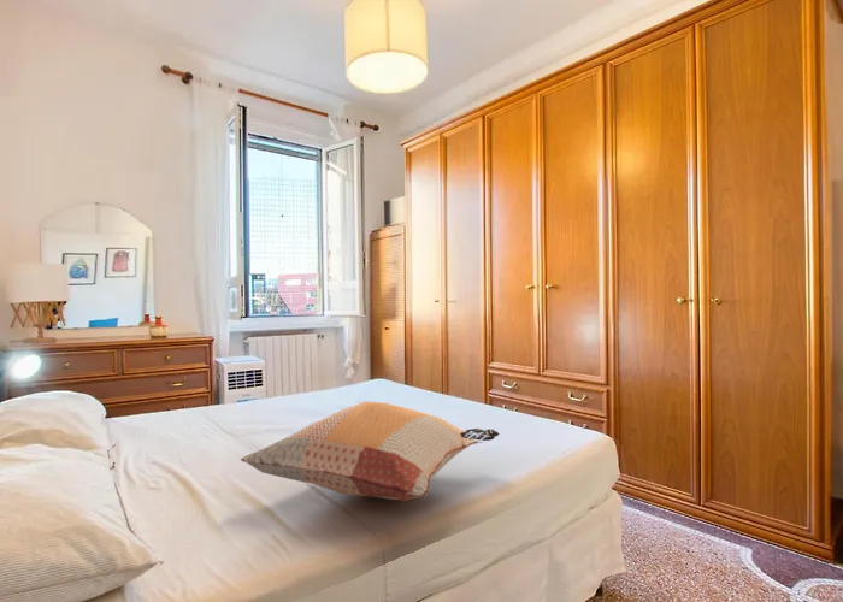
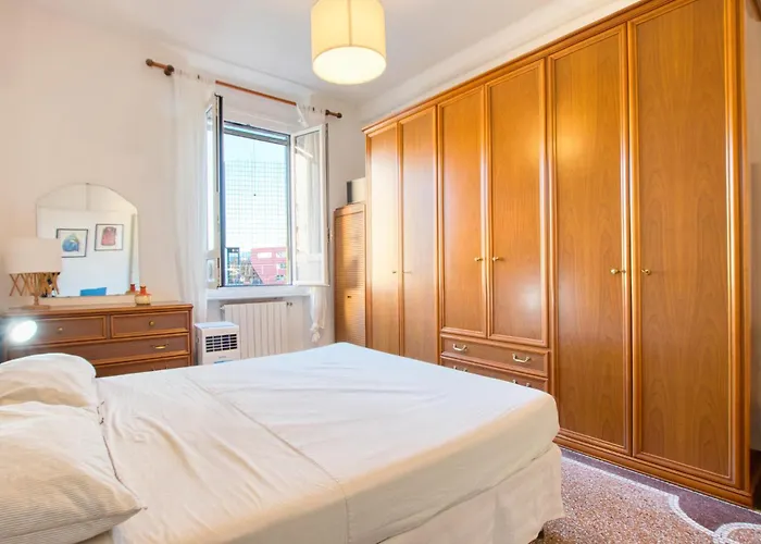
- decorative pillow (379, 444)
